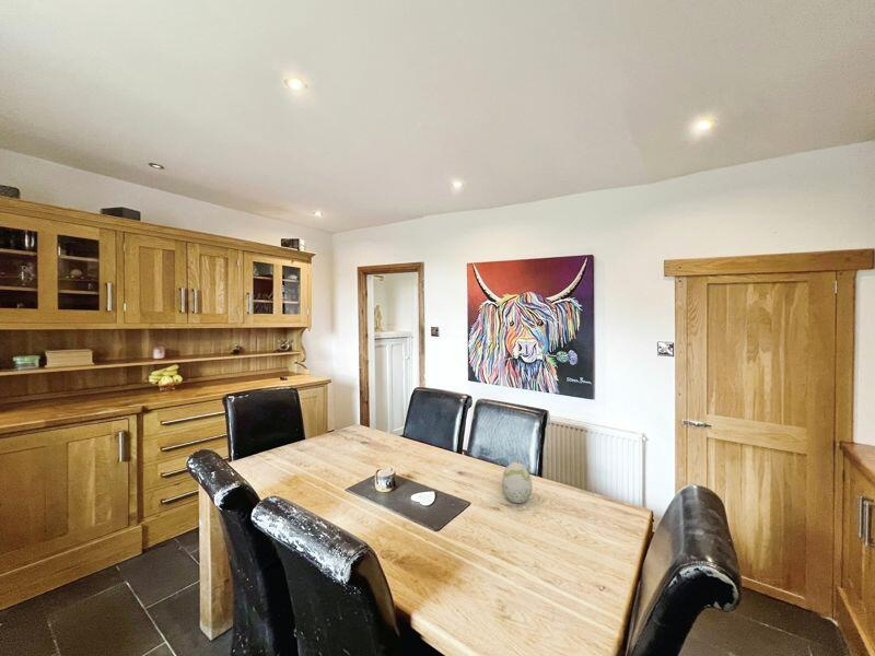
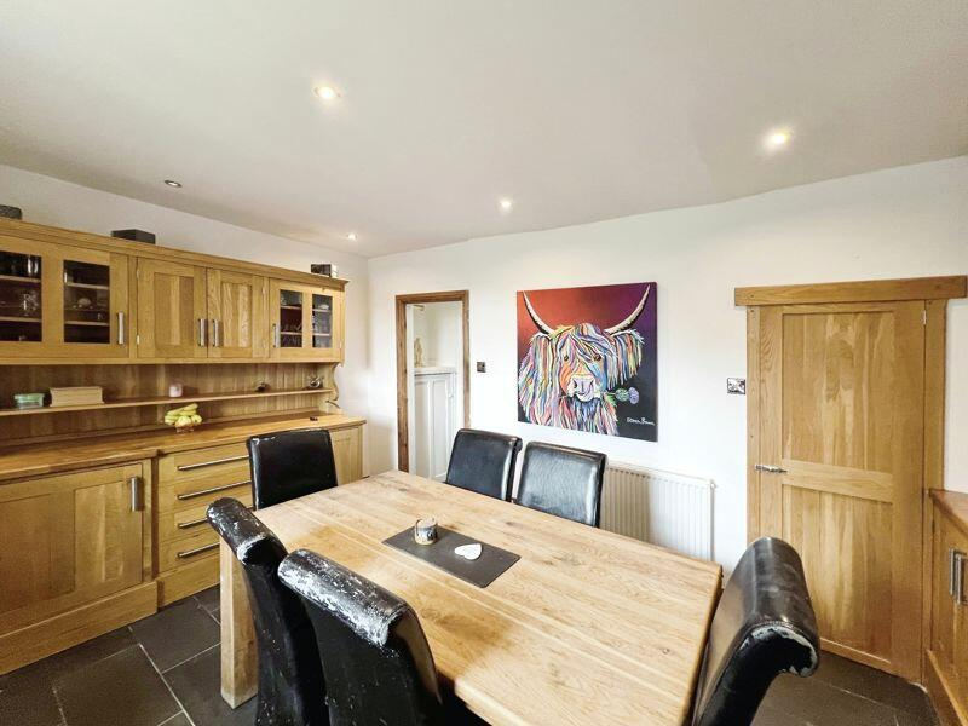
- decorative egg (516, 480)
